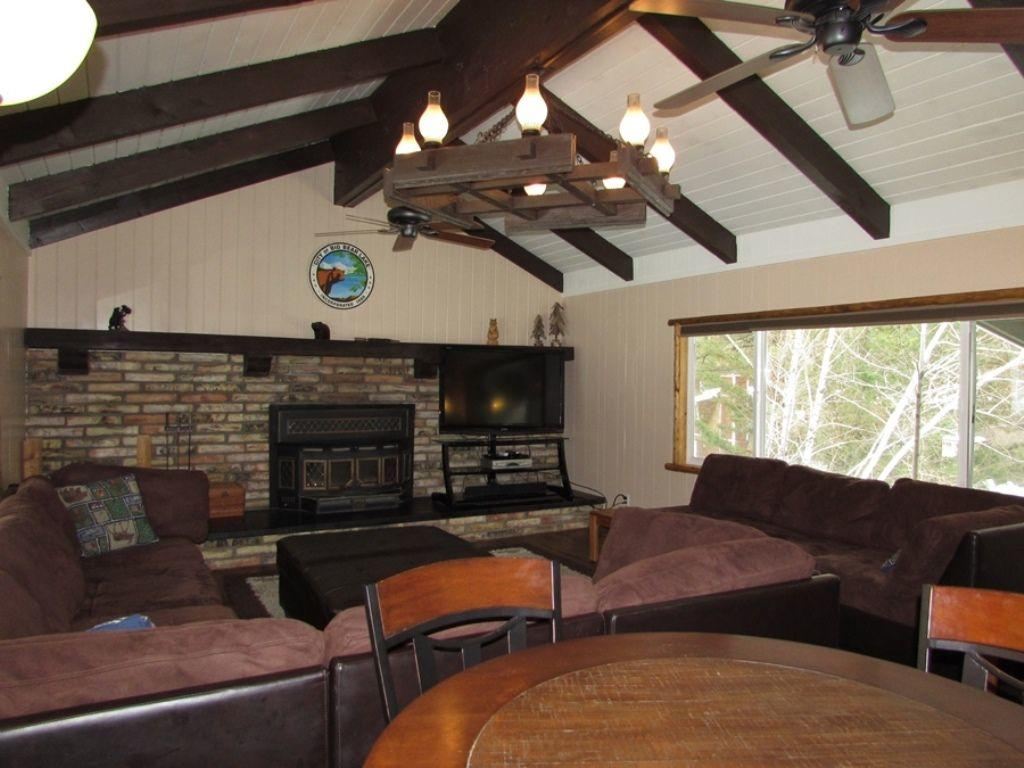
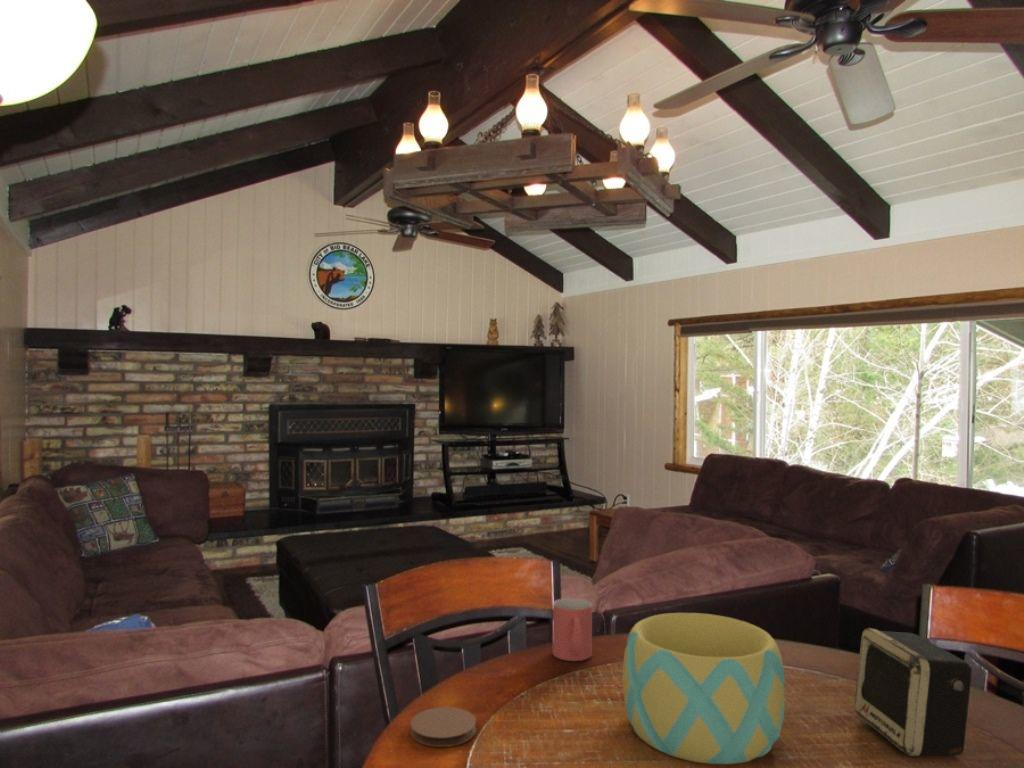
+ mug (573, 632)
+ speaker (912, 689)
+ bowl (701, 681)
+ coaster (443, 726)
